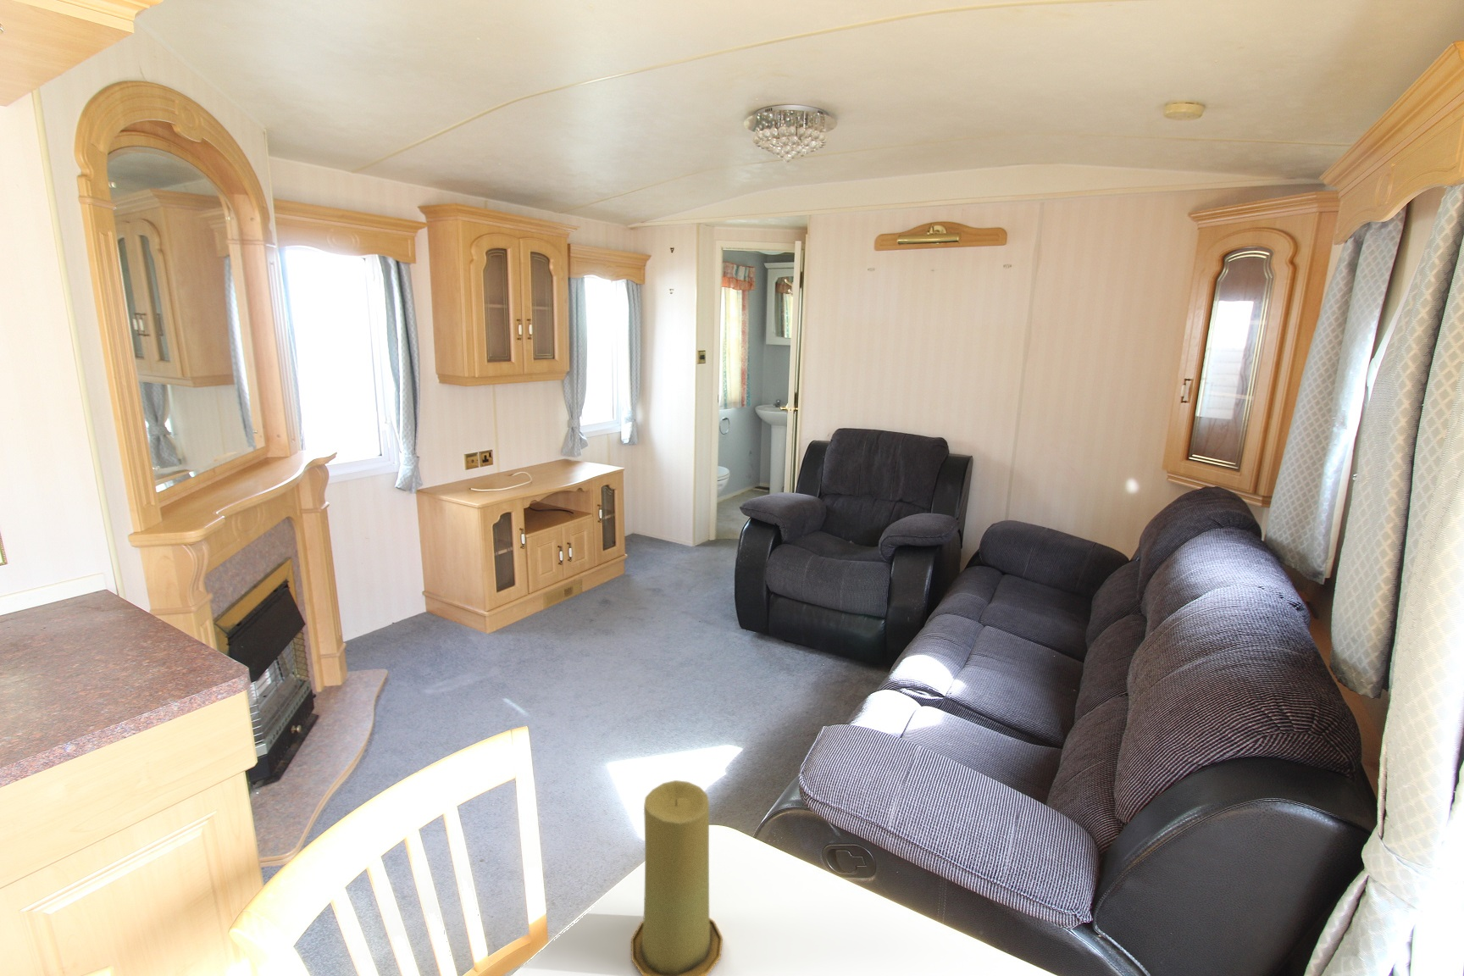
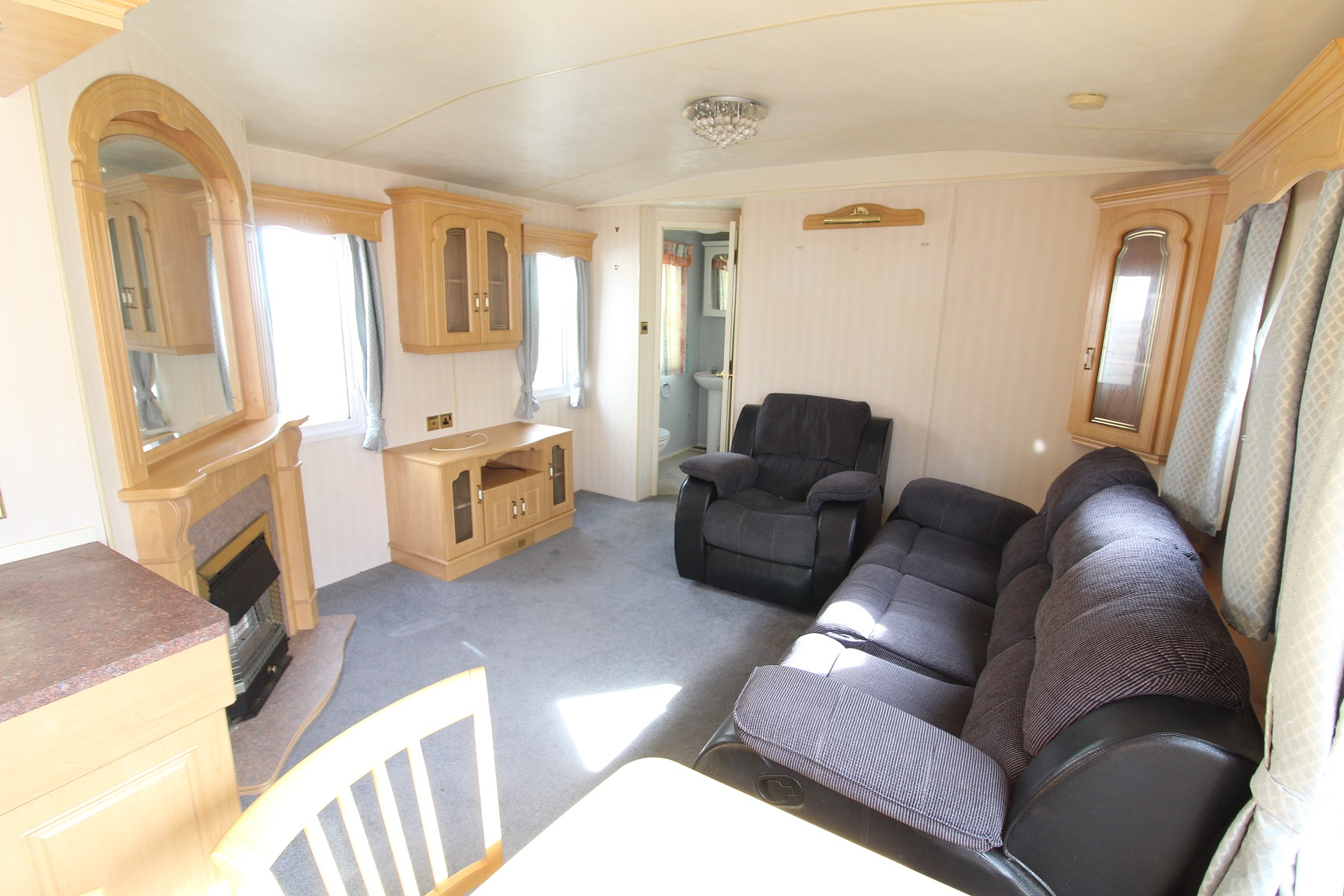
- candle (676, 874)
